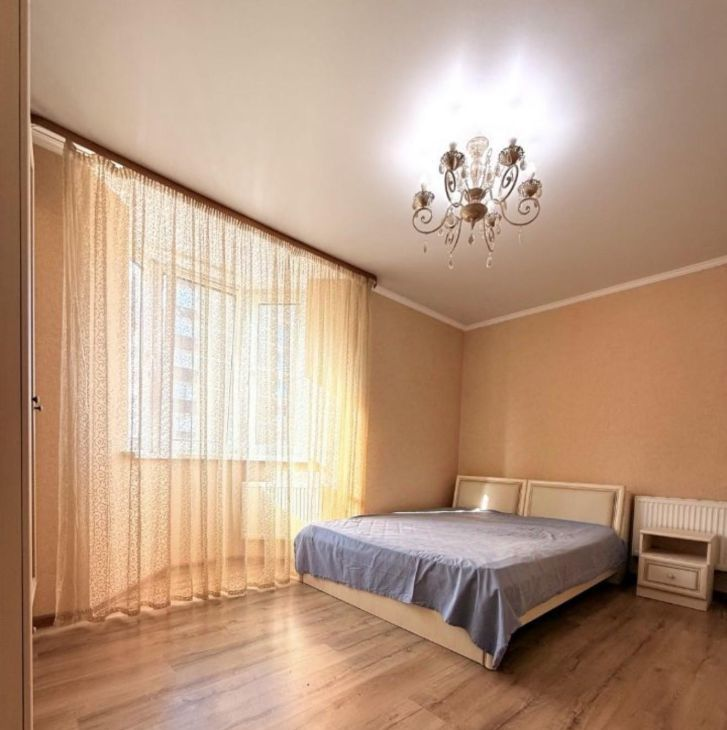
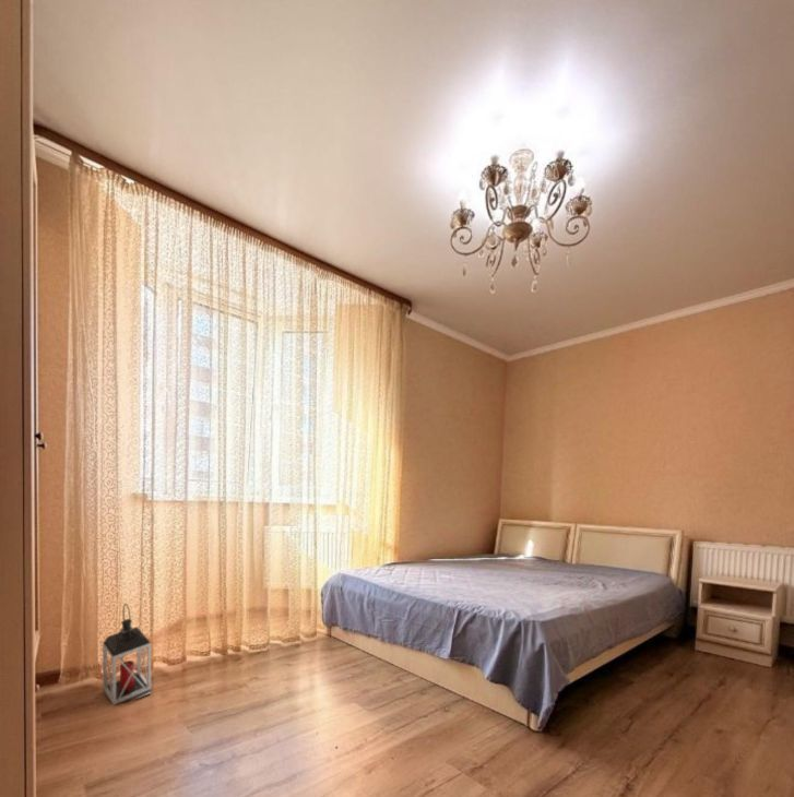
+ lantern (127, 649)
